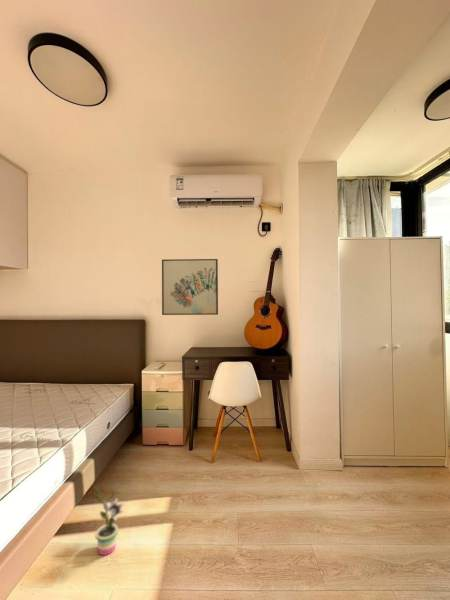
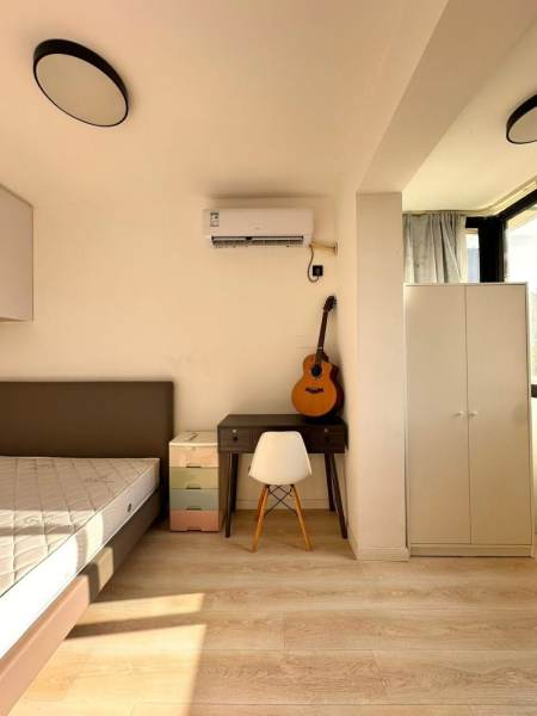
- wall art (190, 287)
- potted plant (111, 514)
